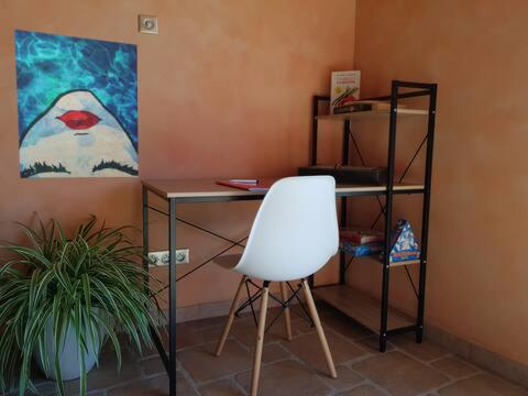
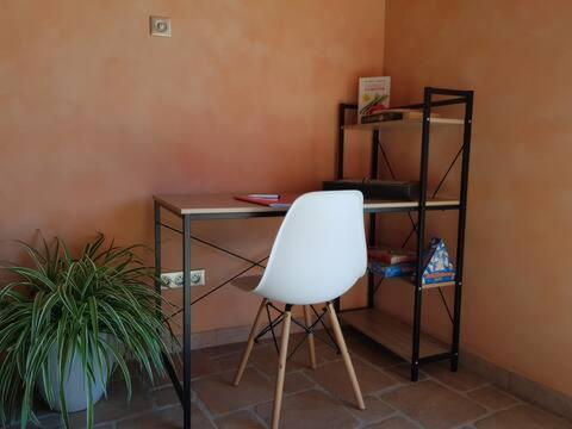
- wall art (80, 109)
